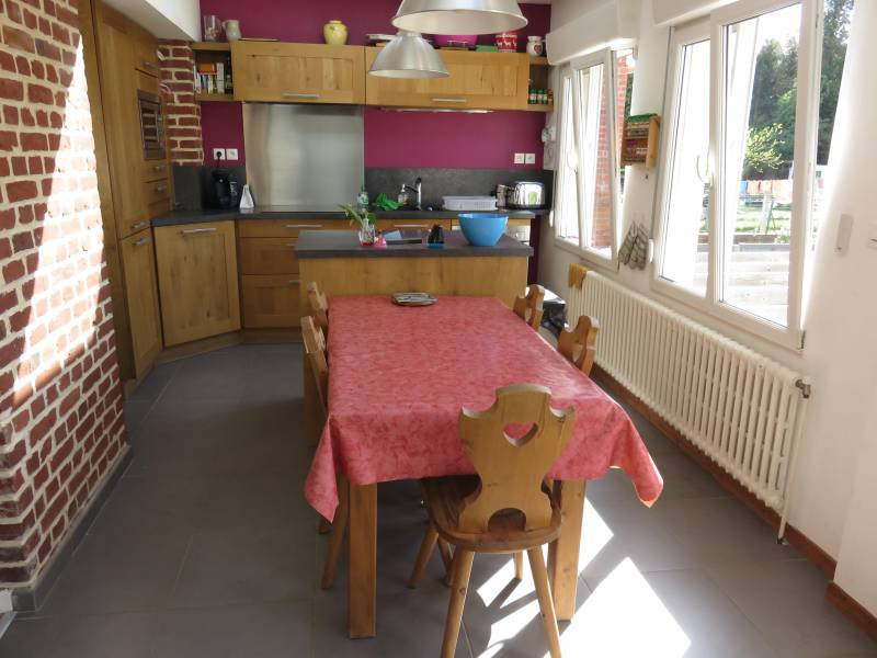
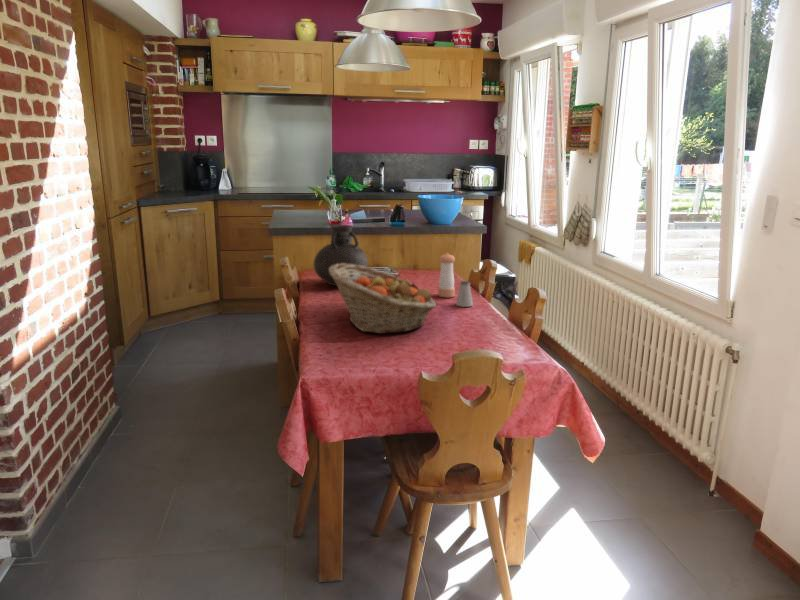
+ vase (340, 255)
+ fruit basket (382, 294)
+ saltshaker (464, 293)
+ pepper shaker (446, 274)
